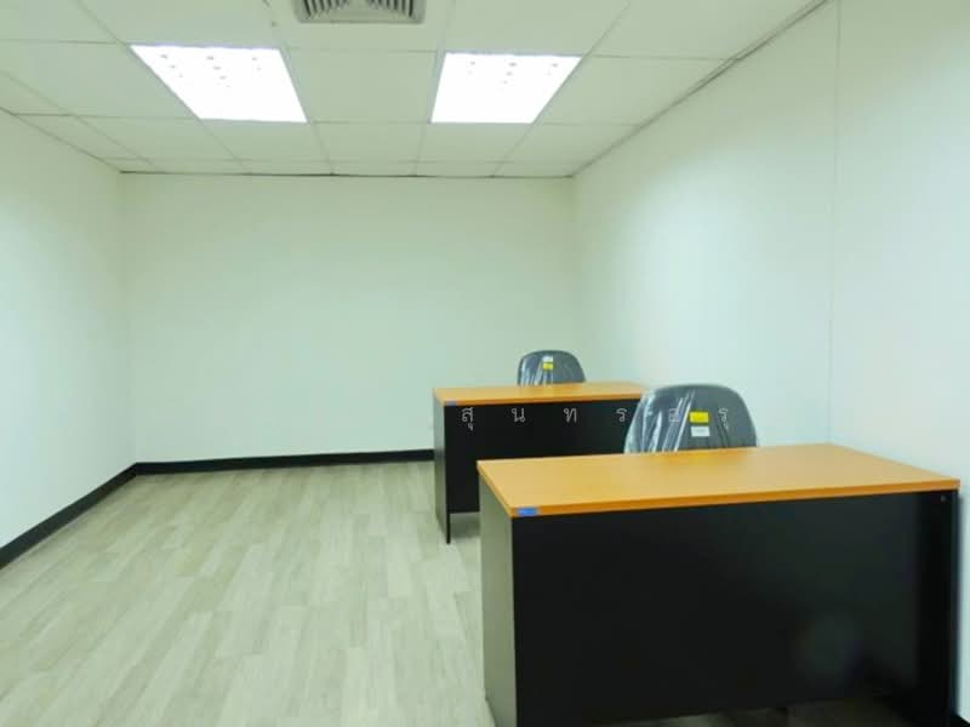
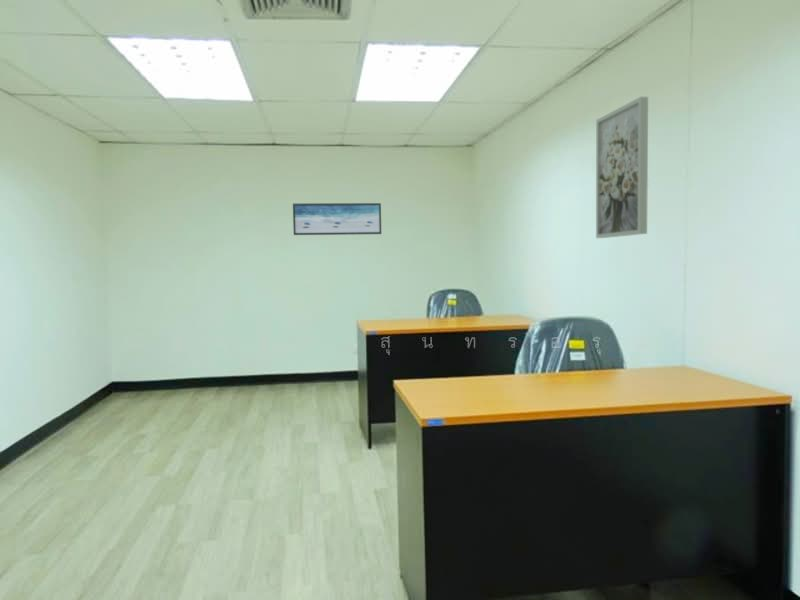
+ wall art (337, 219)
+ wall art (620, 173)
